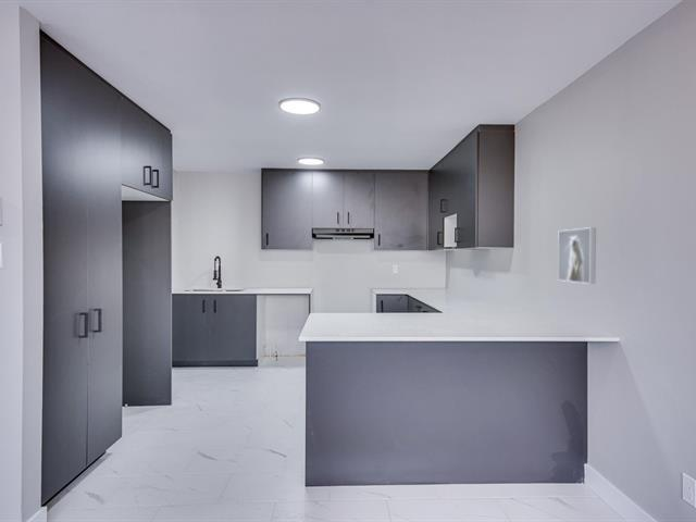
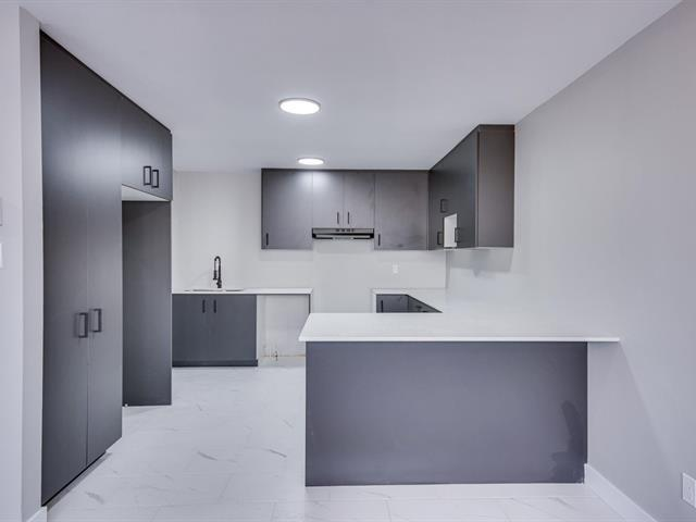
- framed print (575, 256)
